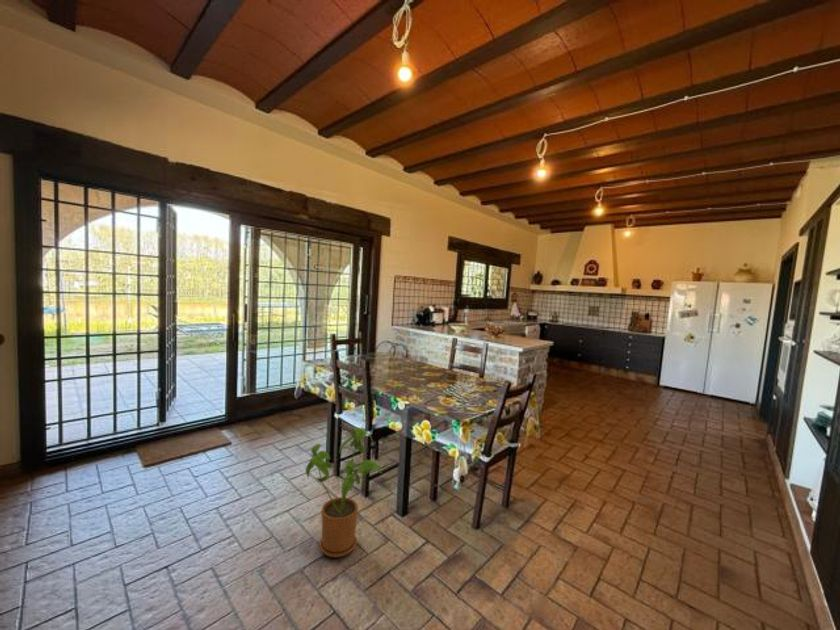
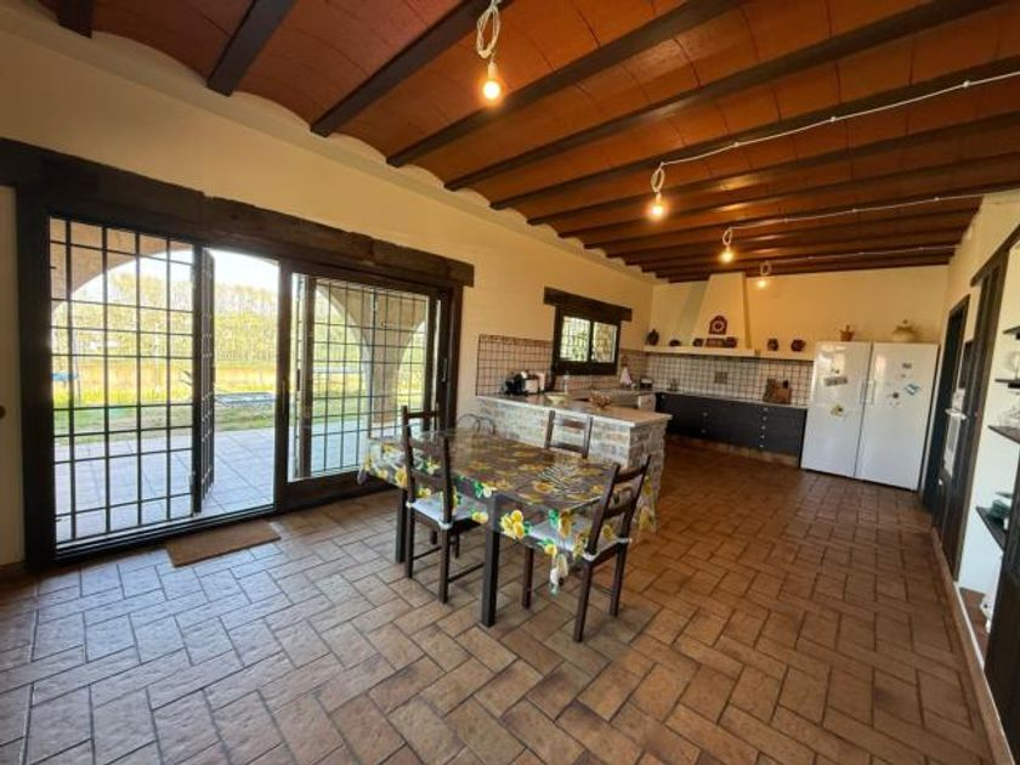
- house plant (346, 489)
